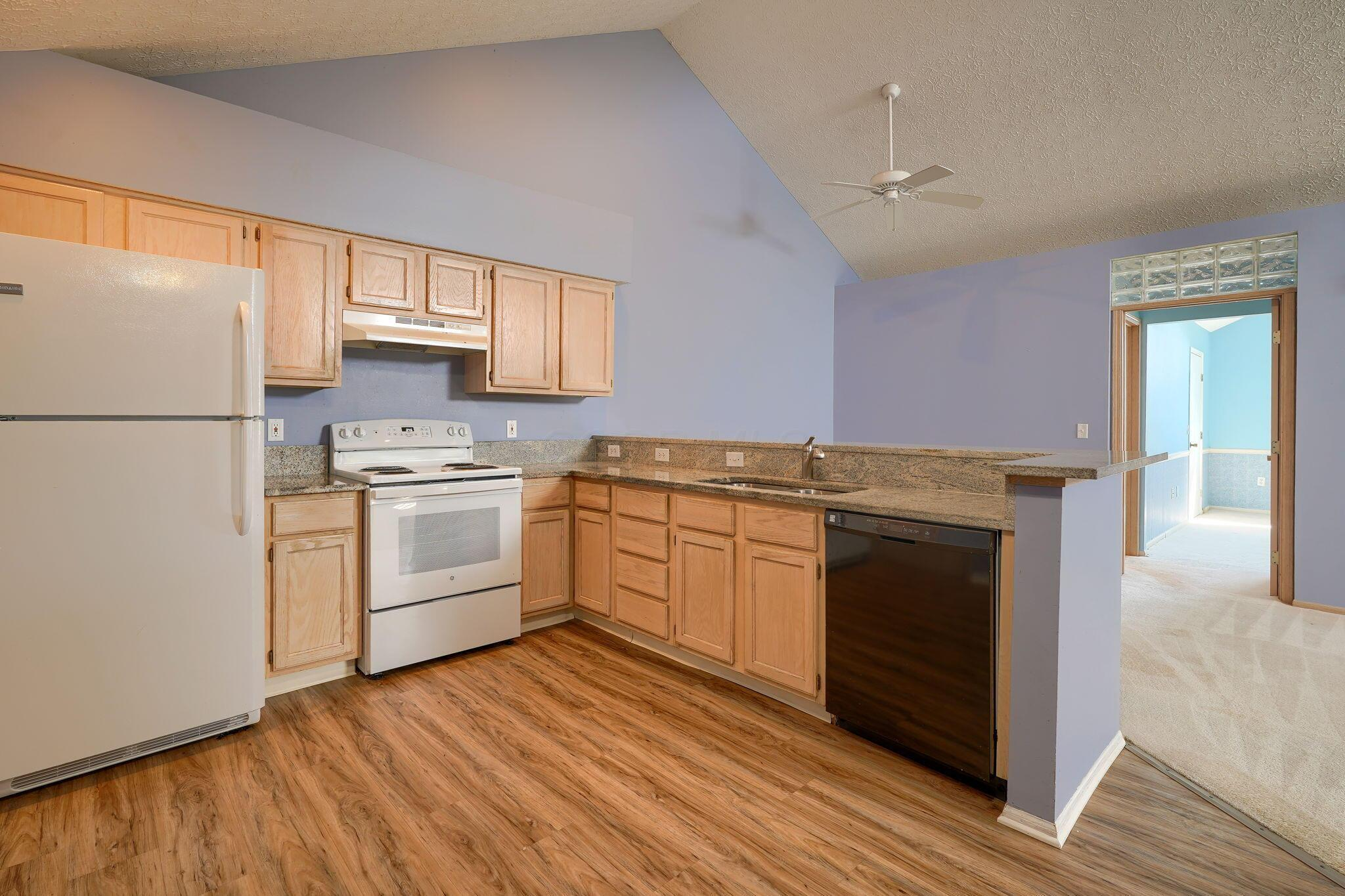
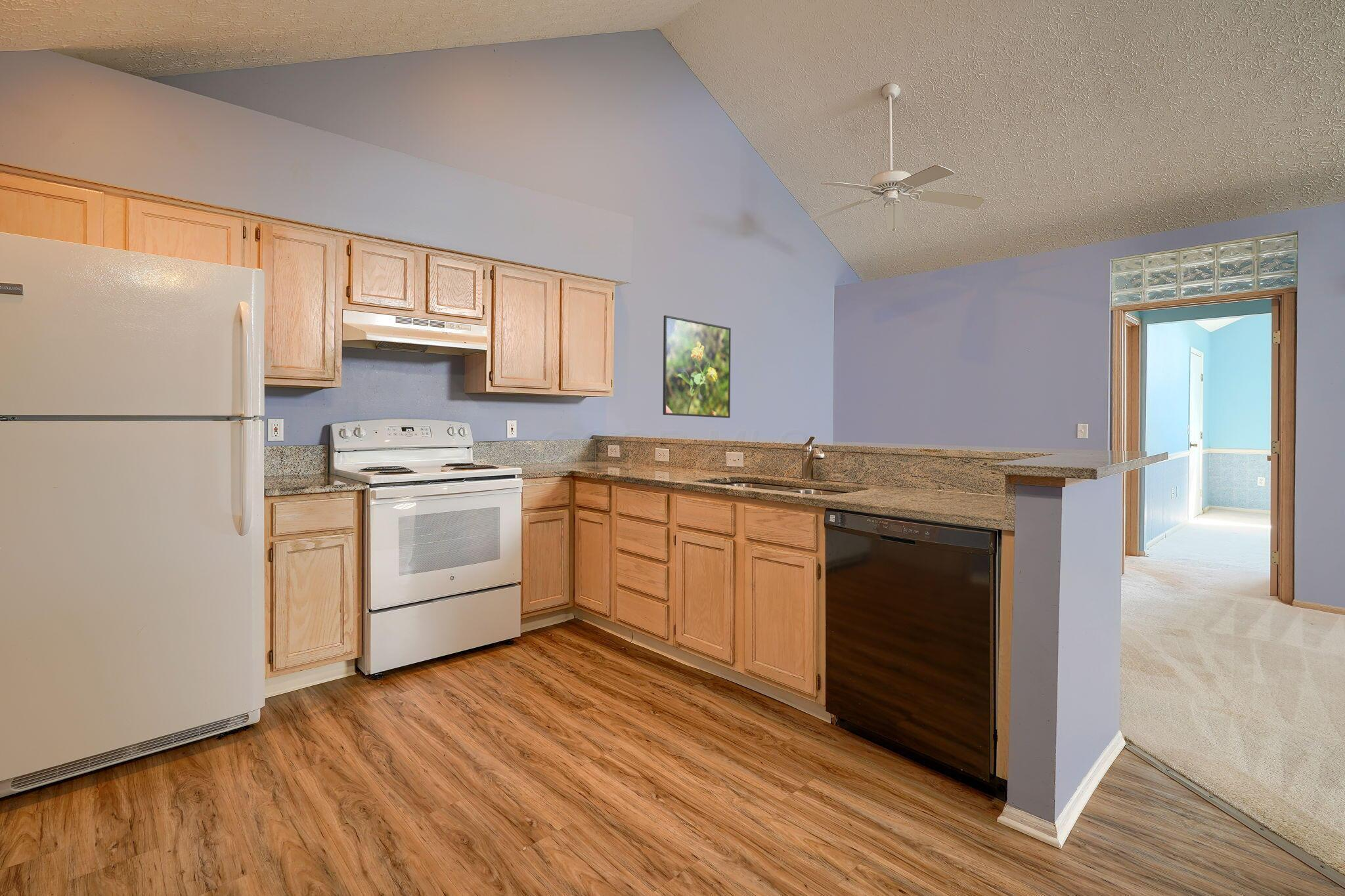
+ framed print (698, 369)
